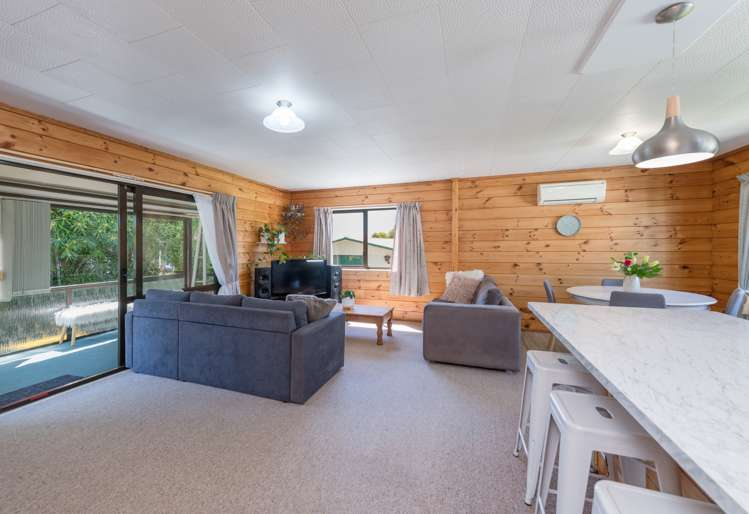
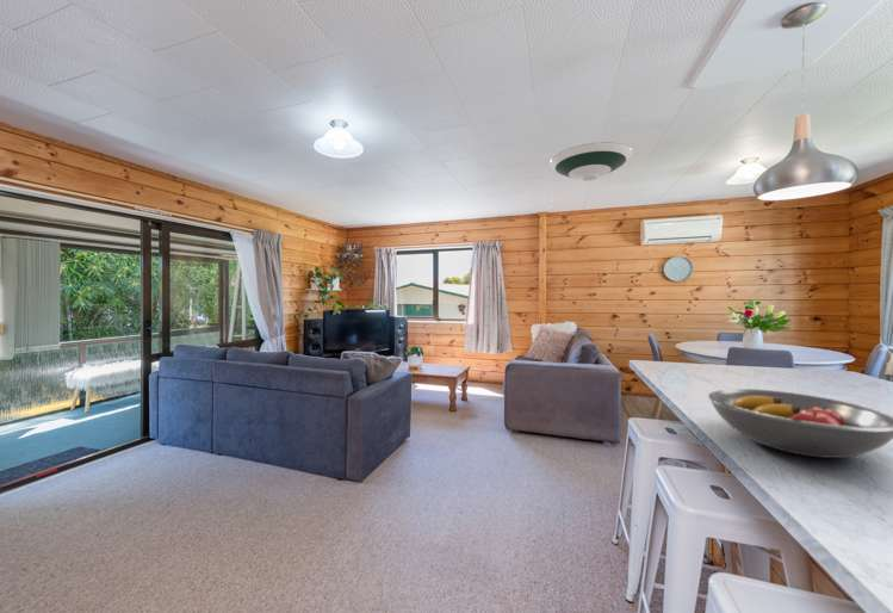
+ fruit bowl (792, 419)
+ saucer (589, 168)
